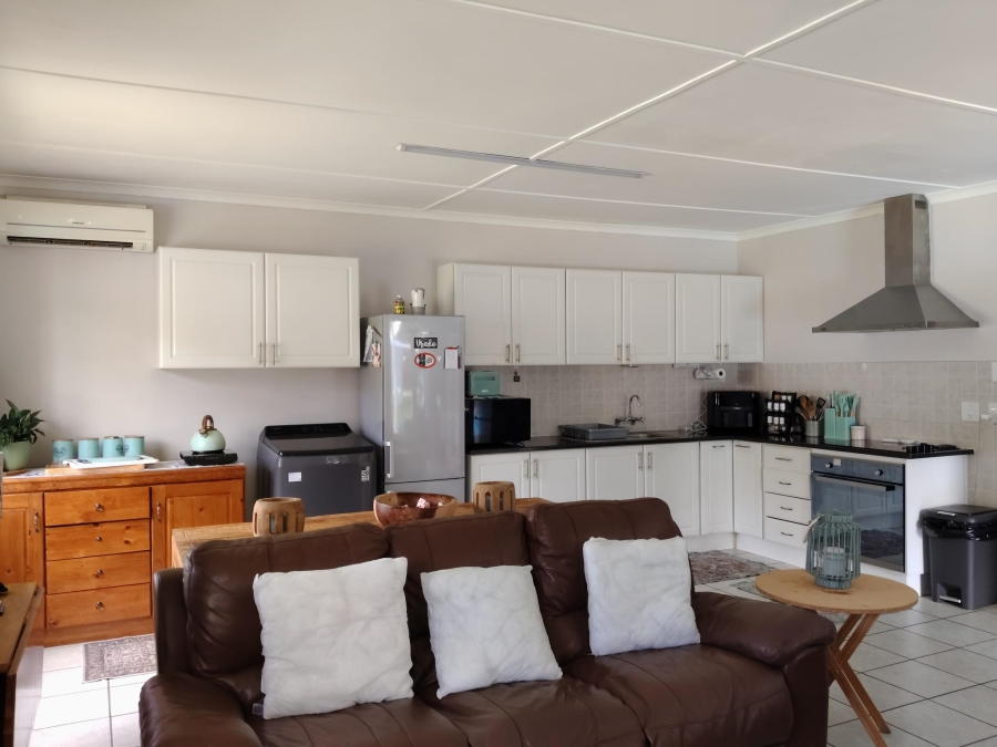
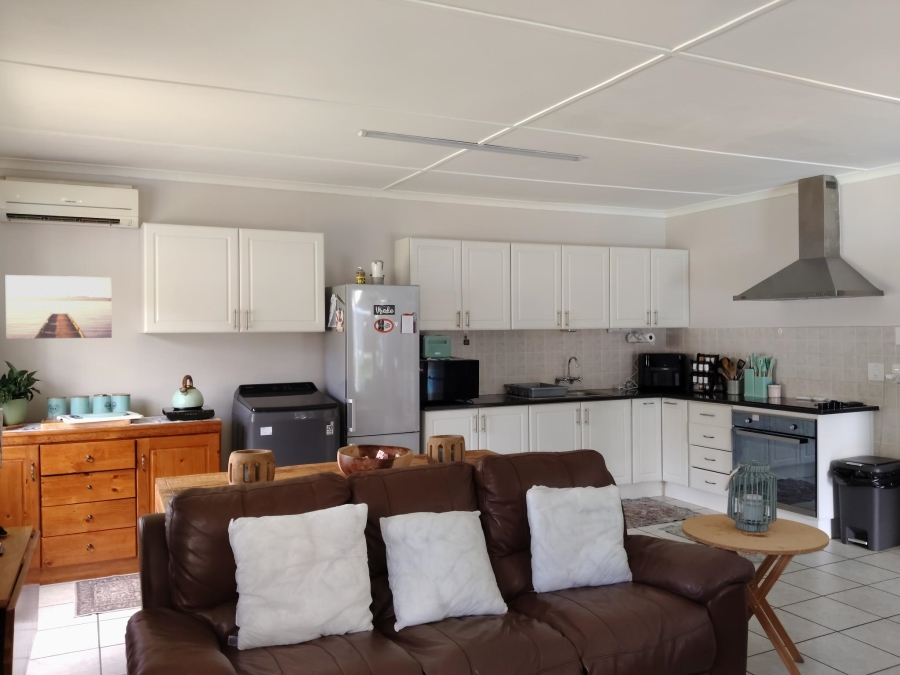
+ wall art (60, 307)
